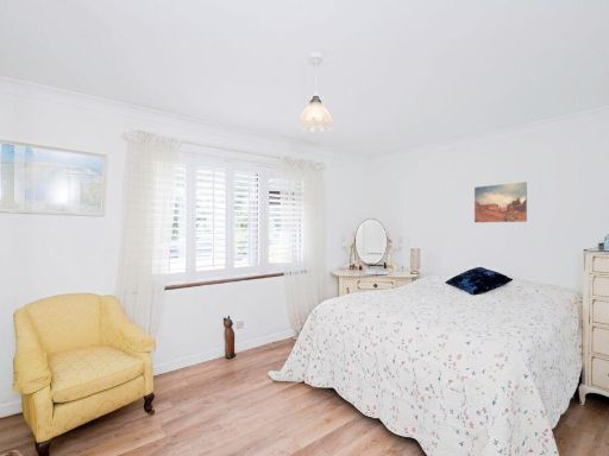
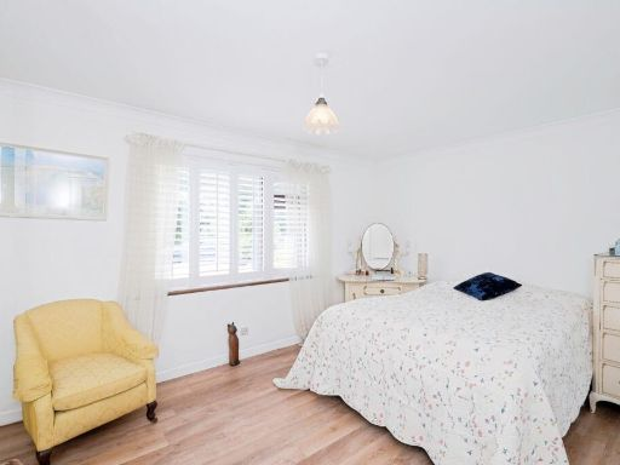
- wall art (498, 203)
